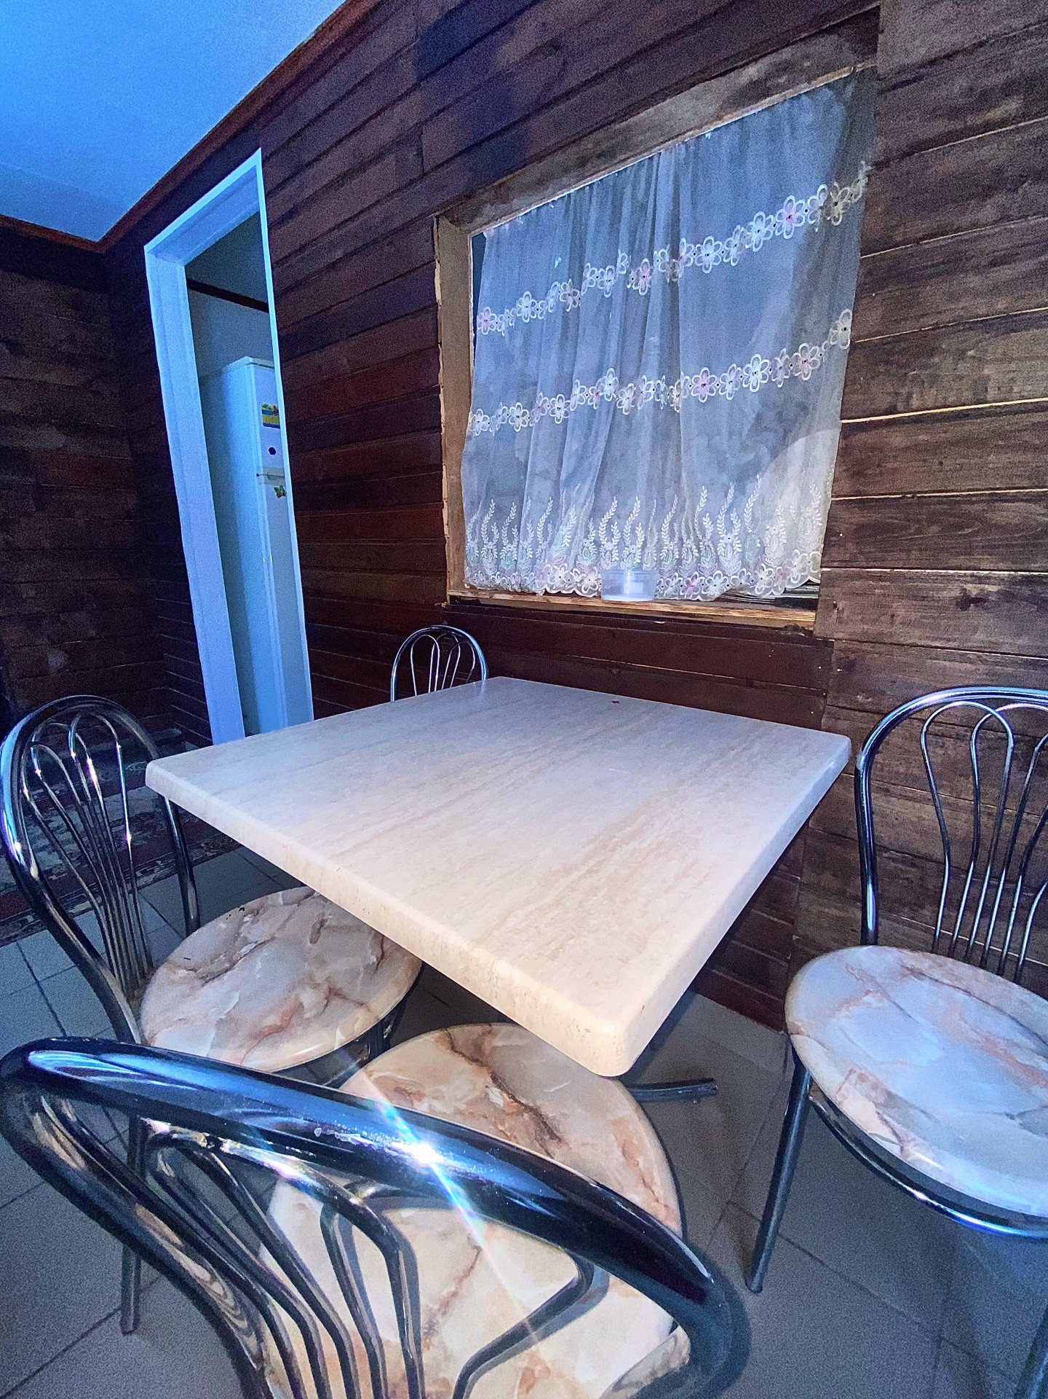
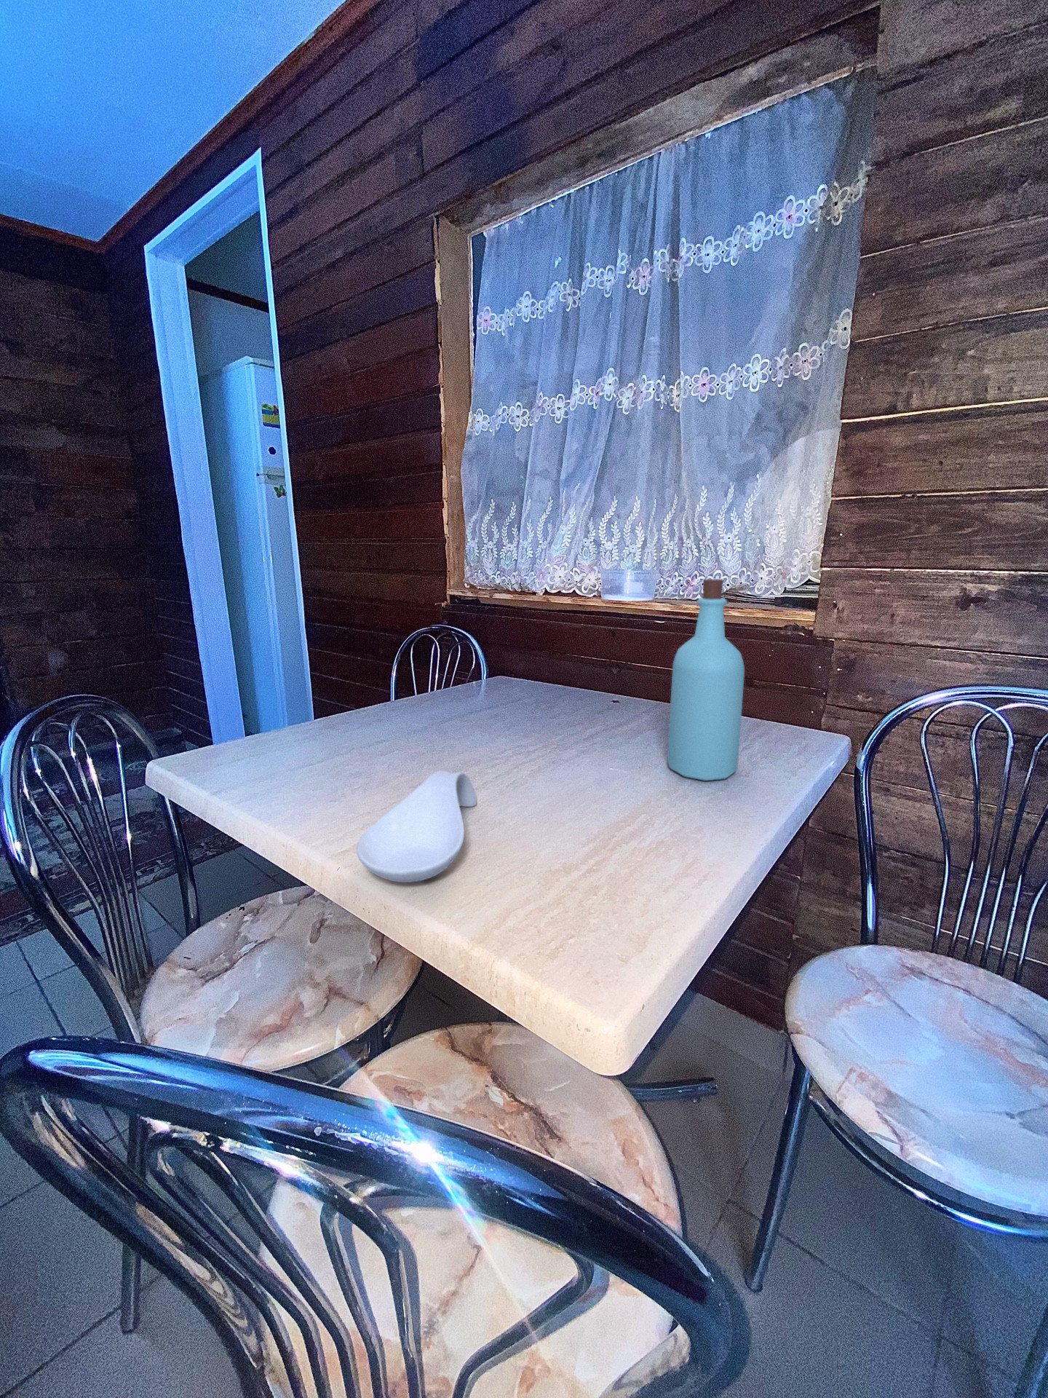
+ spoon rest (429, 818)
+ bottle (707, 676)
